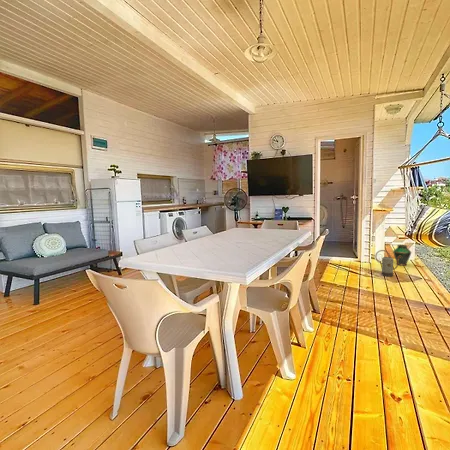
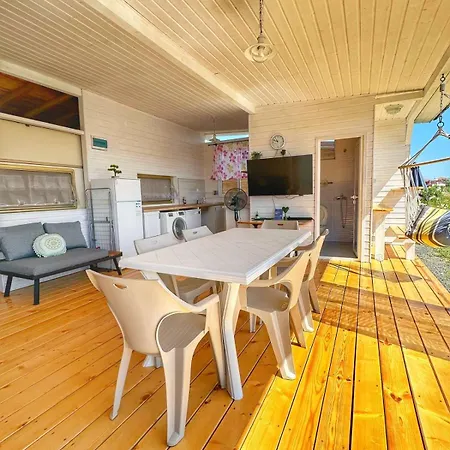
- watering can (387, 262)
- vase (401, 254)
